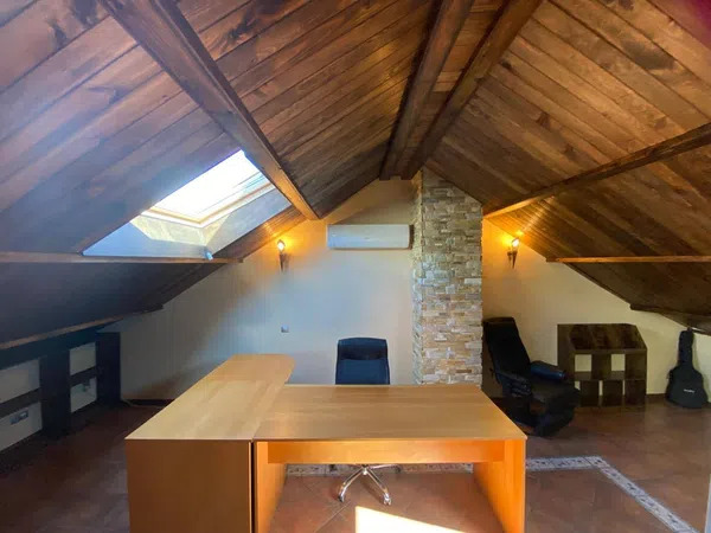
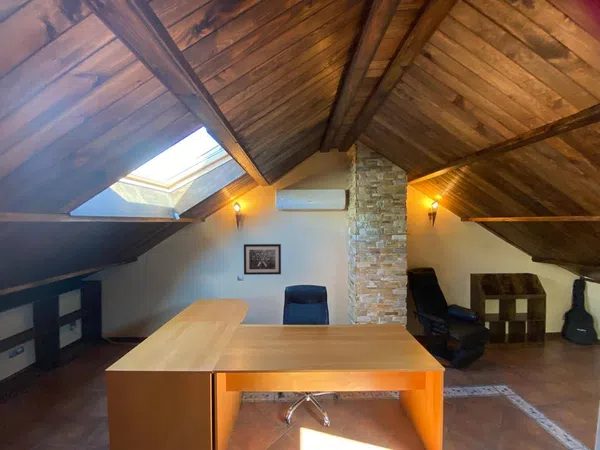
+ wall art (262, 259)
